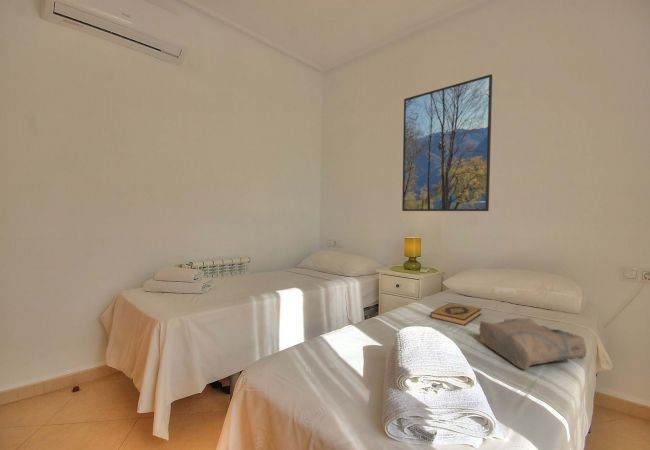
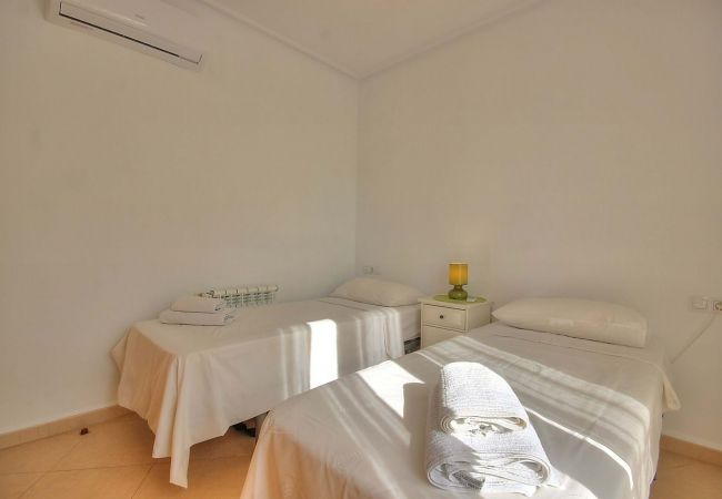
- hardback book (456, 313)
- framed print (442, 150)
- tote bag (536, 337)
